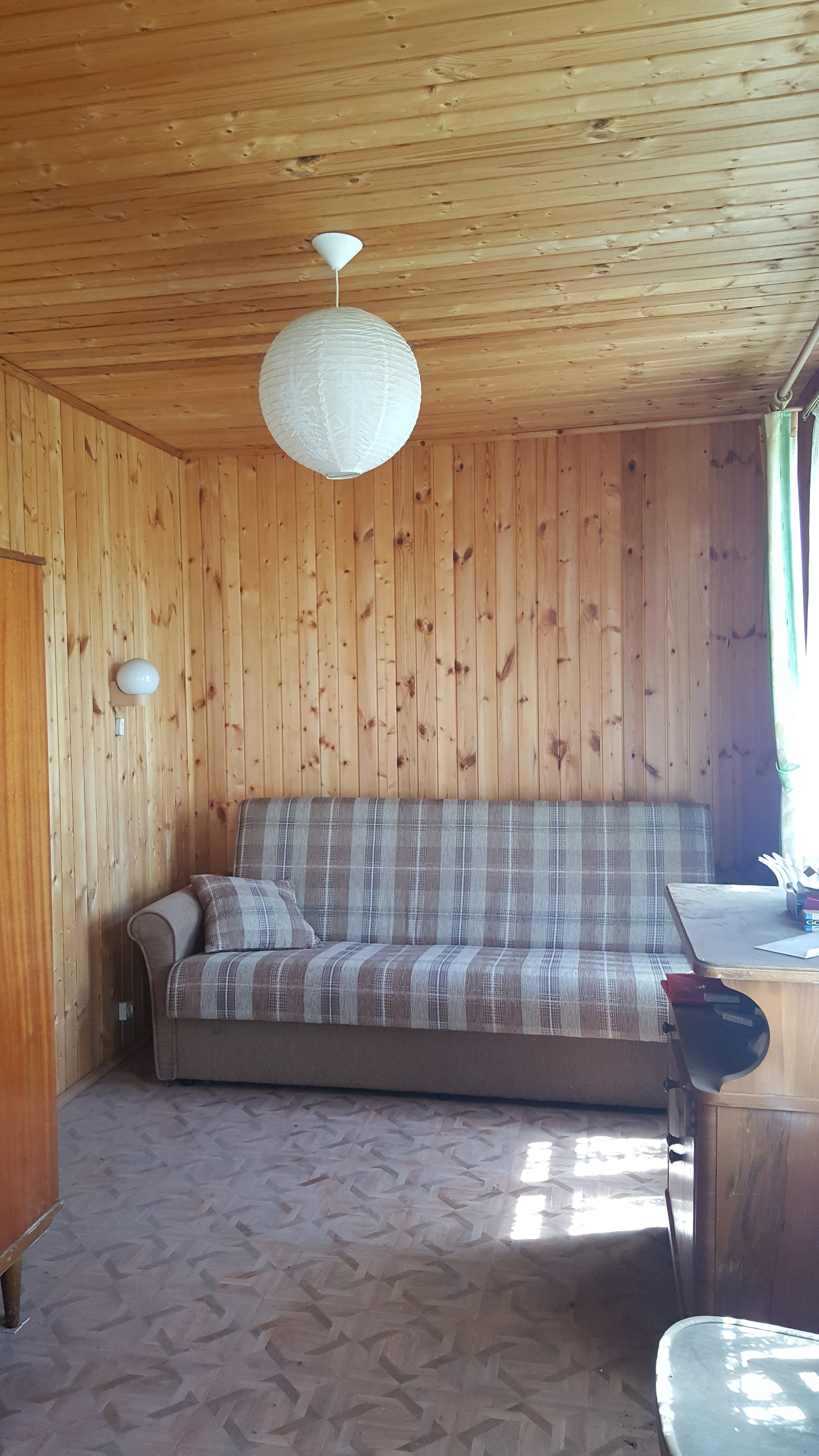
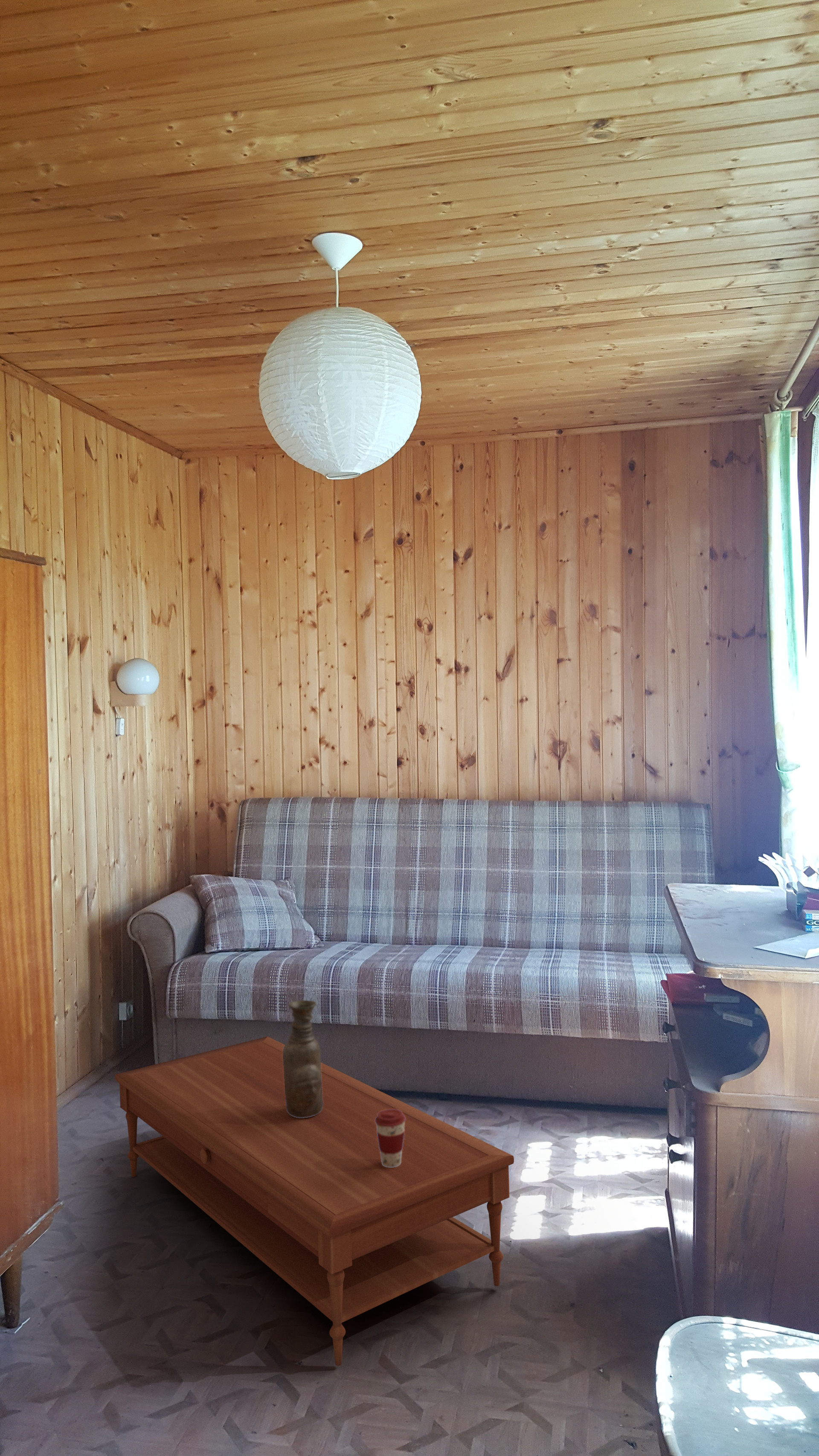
+ coffee cup (390, 1138)
+ coffee table (293, 1168)
+ vase (302, 1058)
